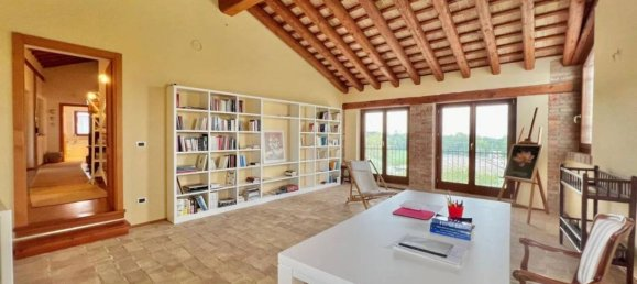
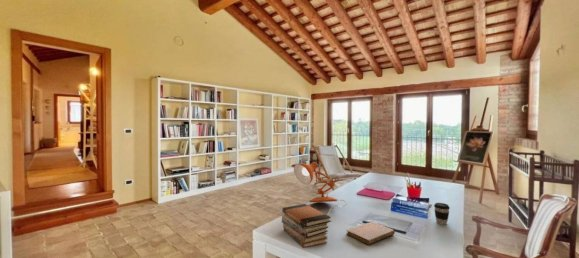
+ desk lamp (317, 189)
+ coffee cup (441, 213)
+ notebook (370, 232)
+ book stack (304, 223)
